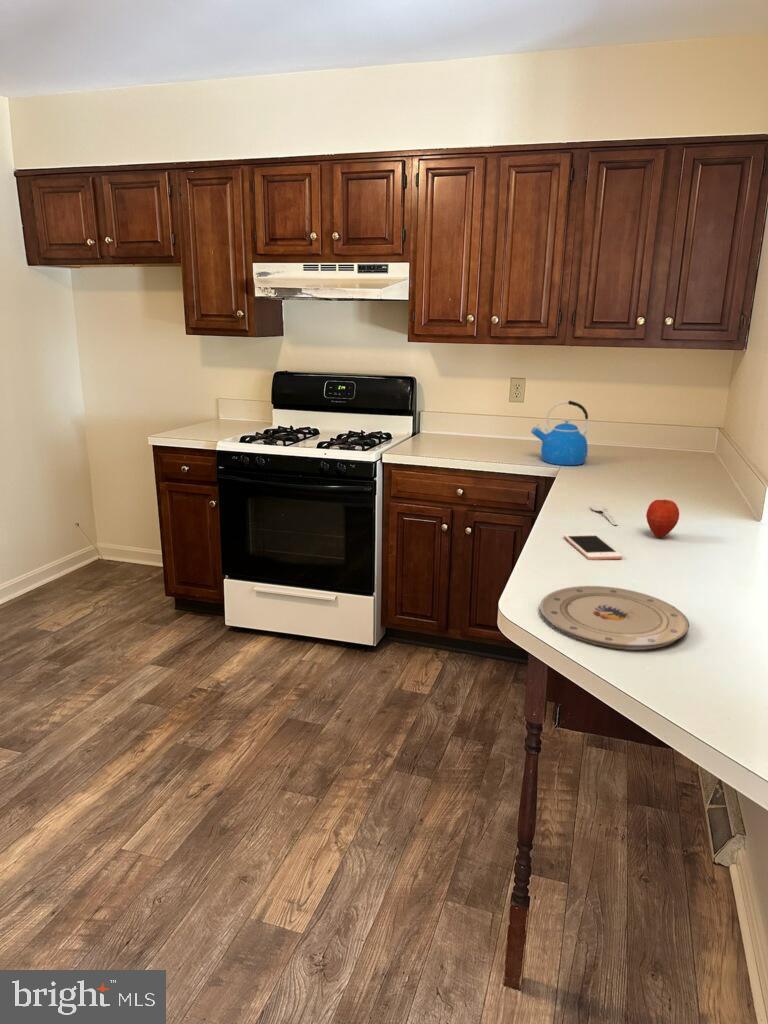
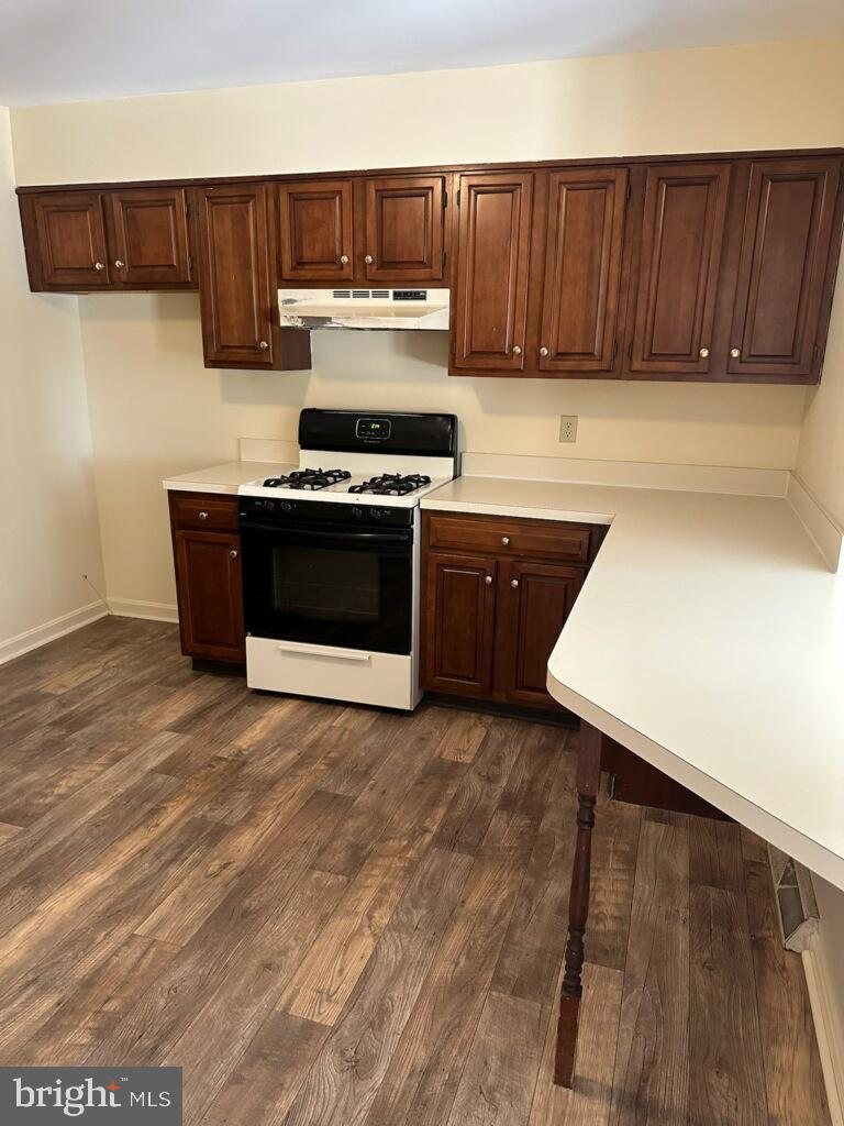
- kettle (560, 431)
- spoon (604, 512)
- cell phone (591, 546)
- apple (661, 518)
- plate (612, 616)
